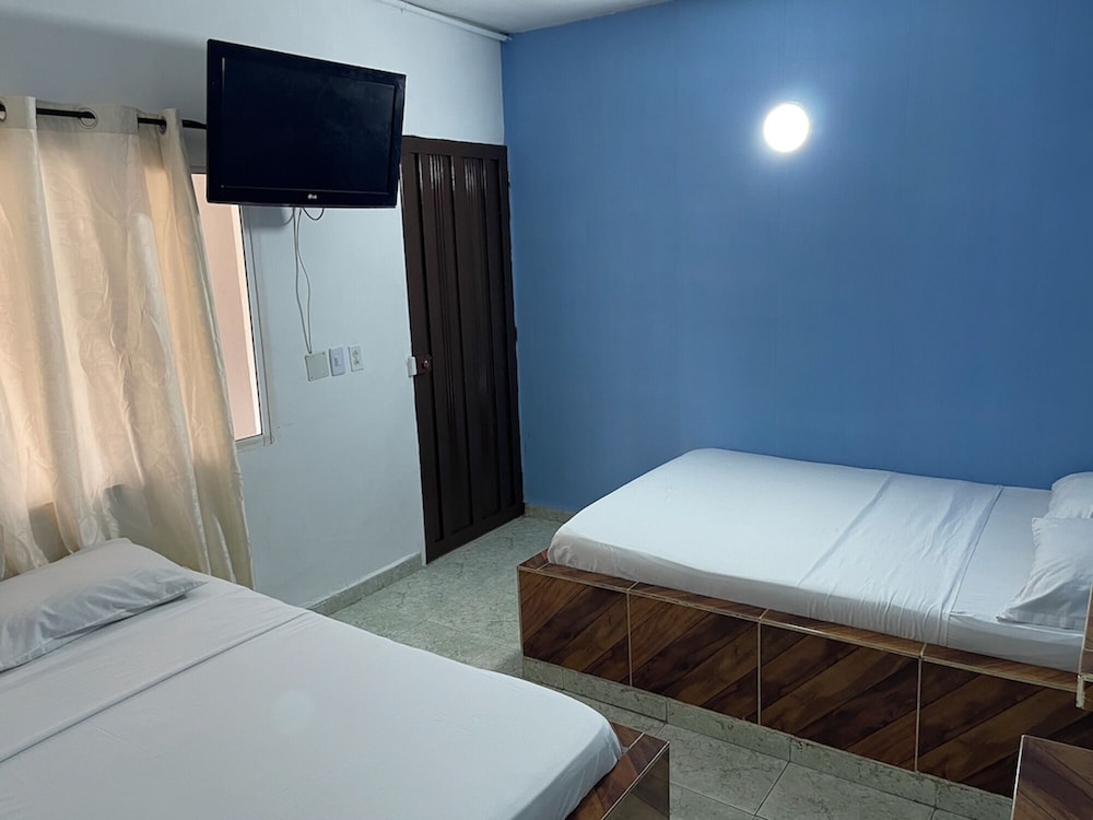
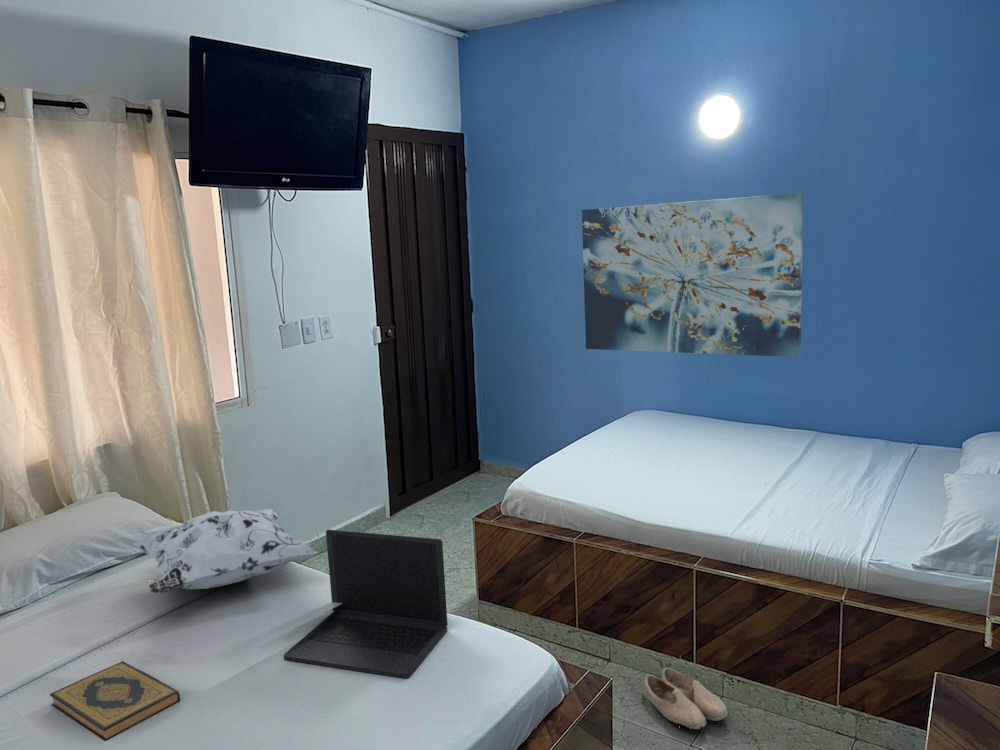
+ wall art (684, 278)
+ shoe (683, 696)
+ decorative pillow (222, 548)
+ hardback book (115, 698)
+ laptop (364, 598)
